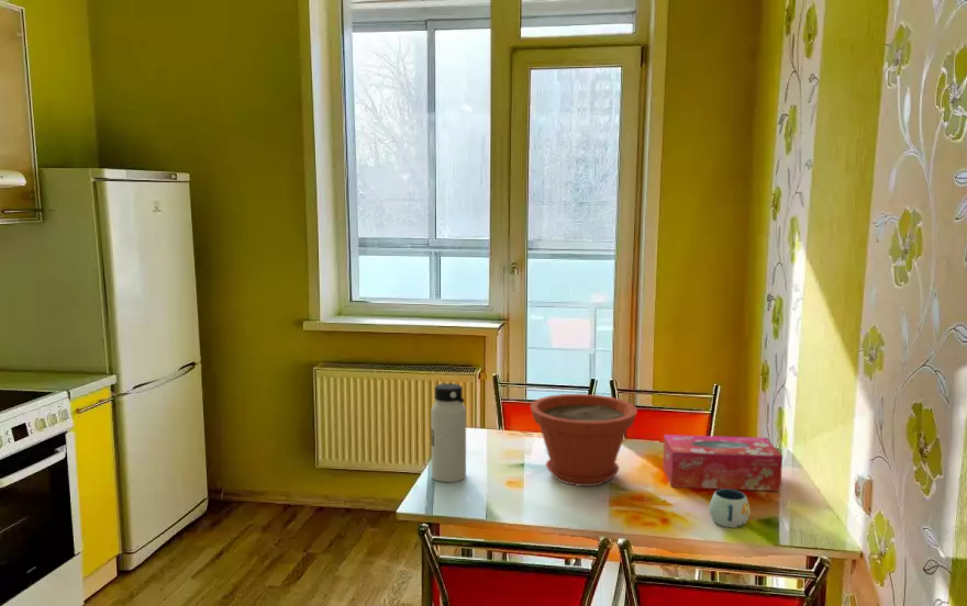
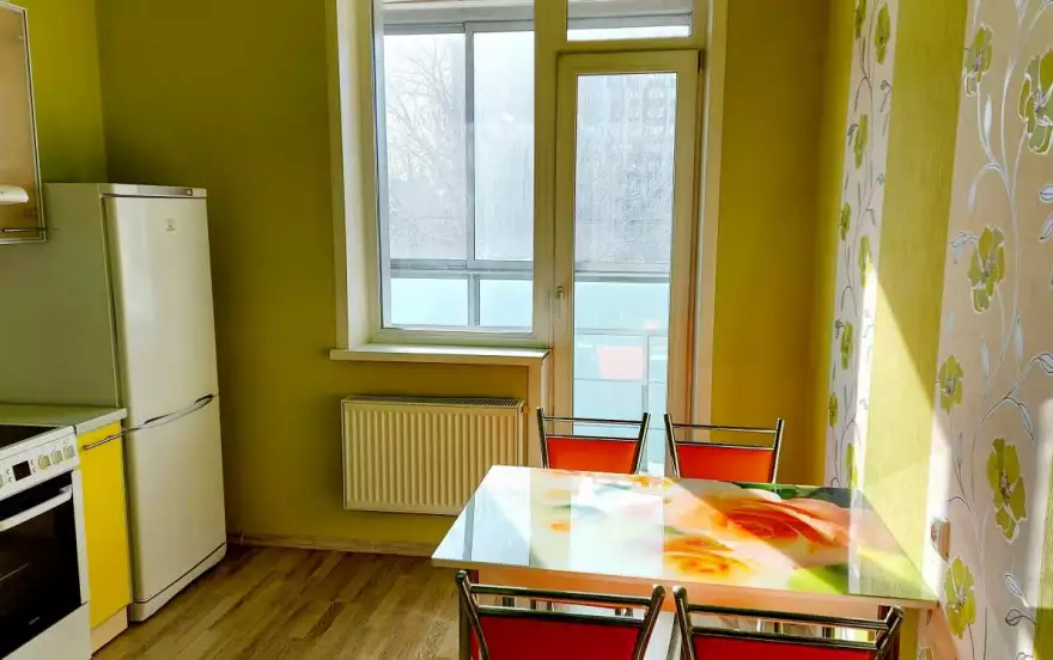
- plant pot (582, 441)
- tissue box (720, 461)
- mug (730, 509)
- water bottle (448, 430)
